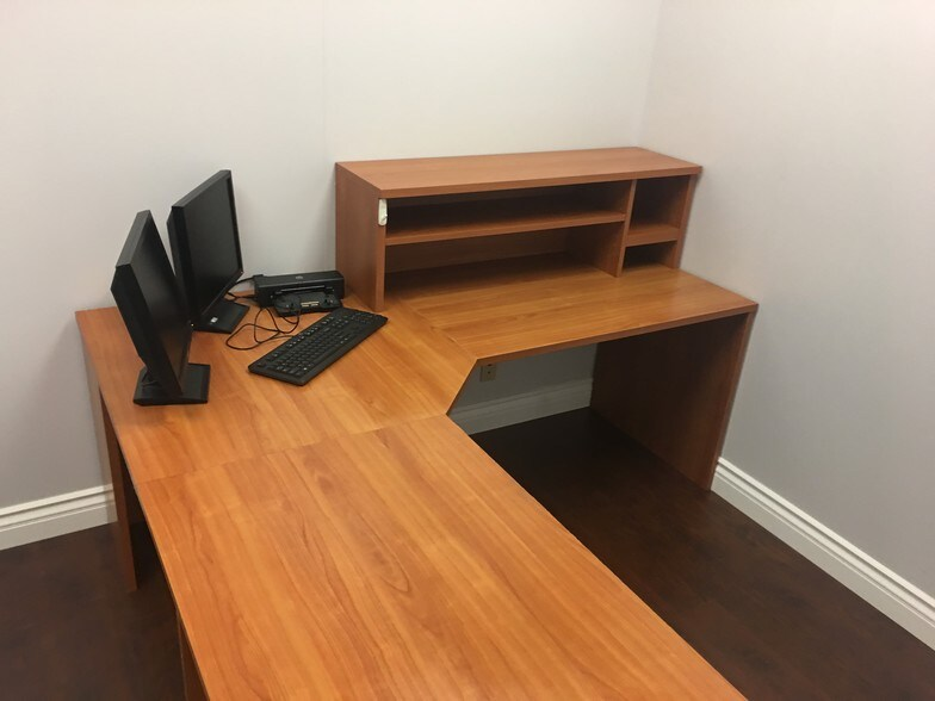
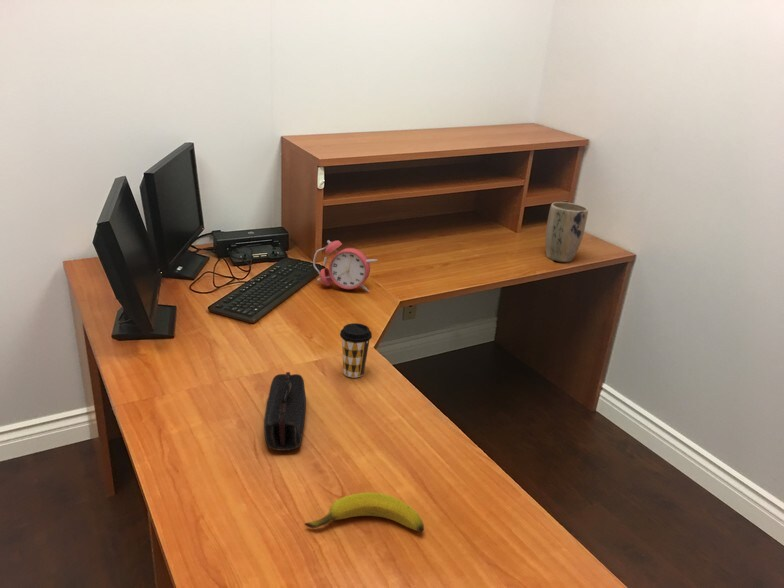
+ pencil case (285, 401)
+ plant pot (564, 232)
+ banana (367, 511)
+ alarm clock (344, 265)
+ coffee cup (354, 351)
